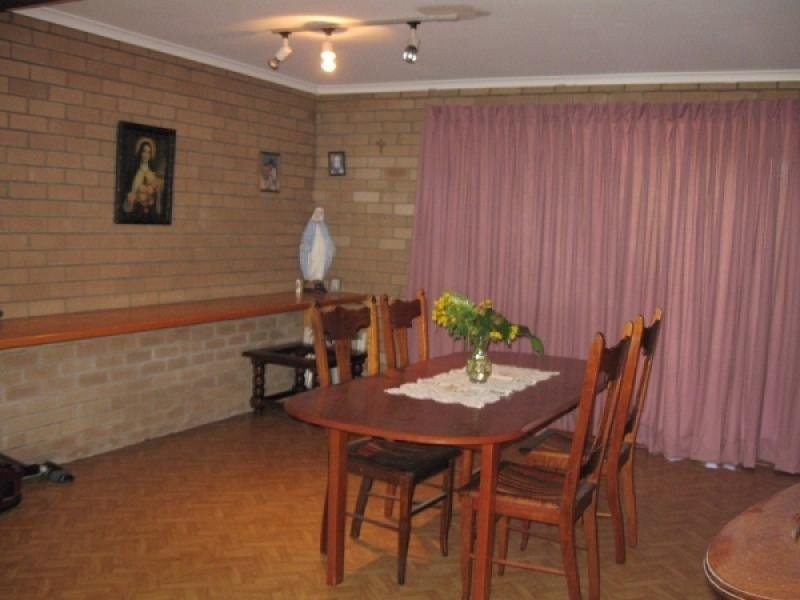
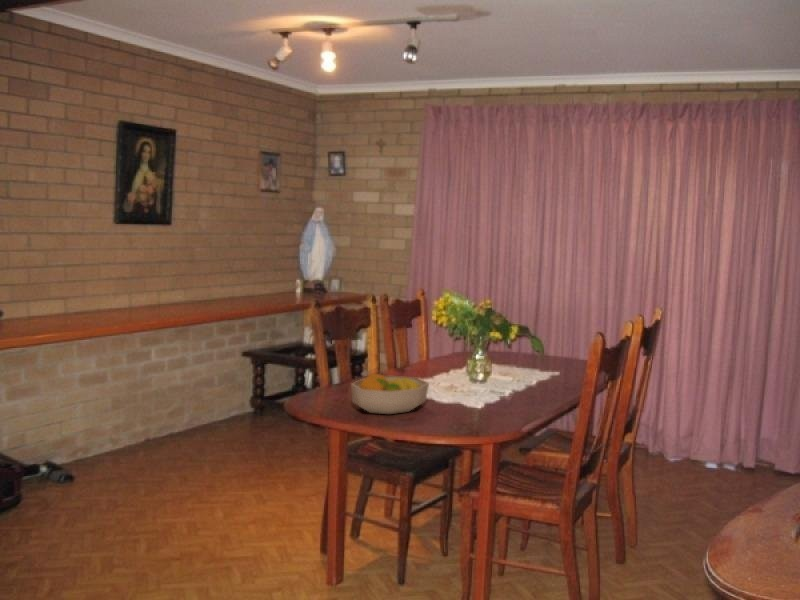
+ fruit bowl (390, 390)
